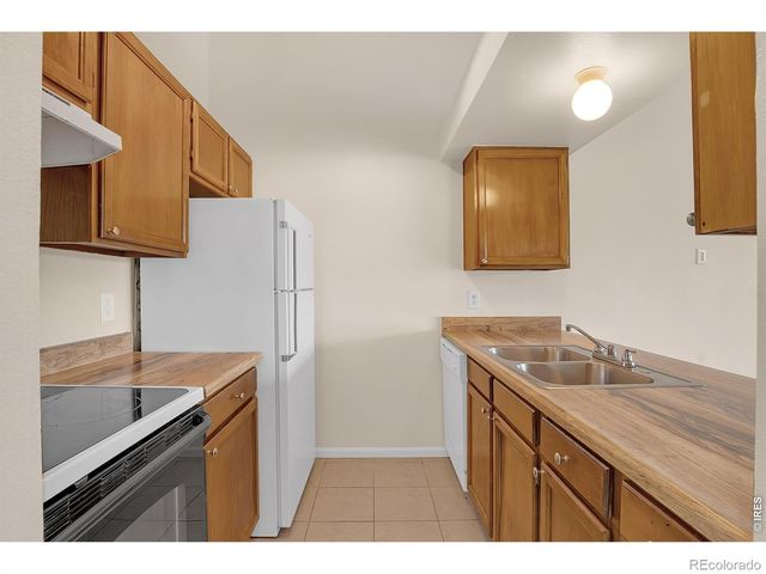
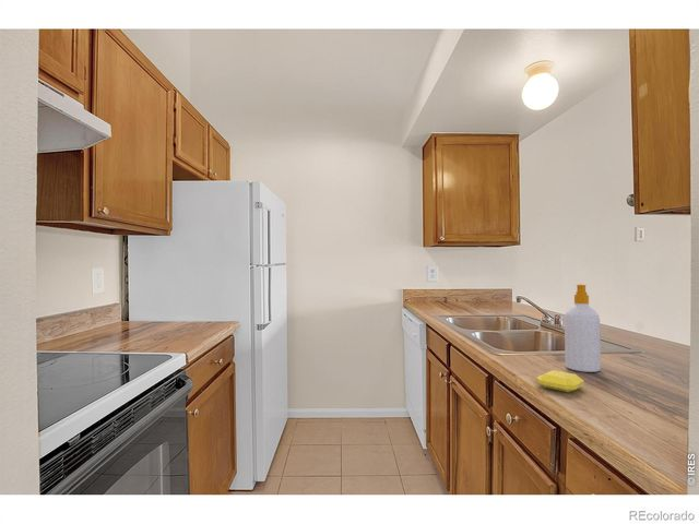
+ soap bar (559, 380)
+ soap bottle (581, 325)
